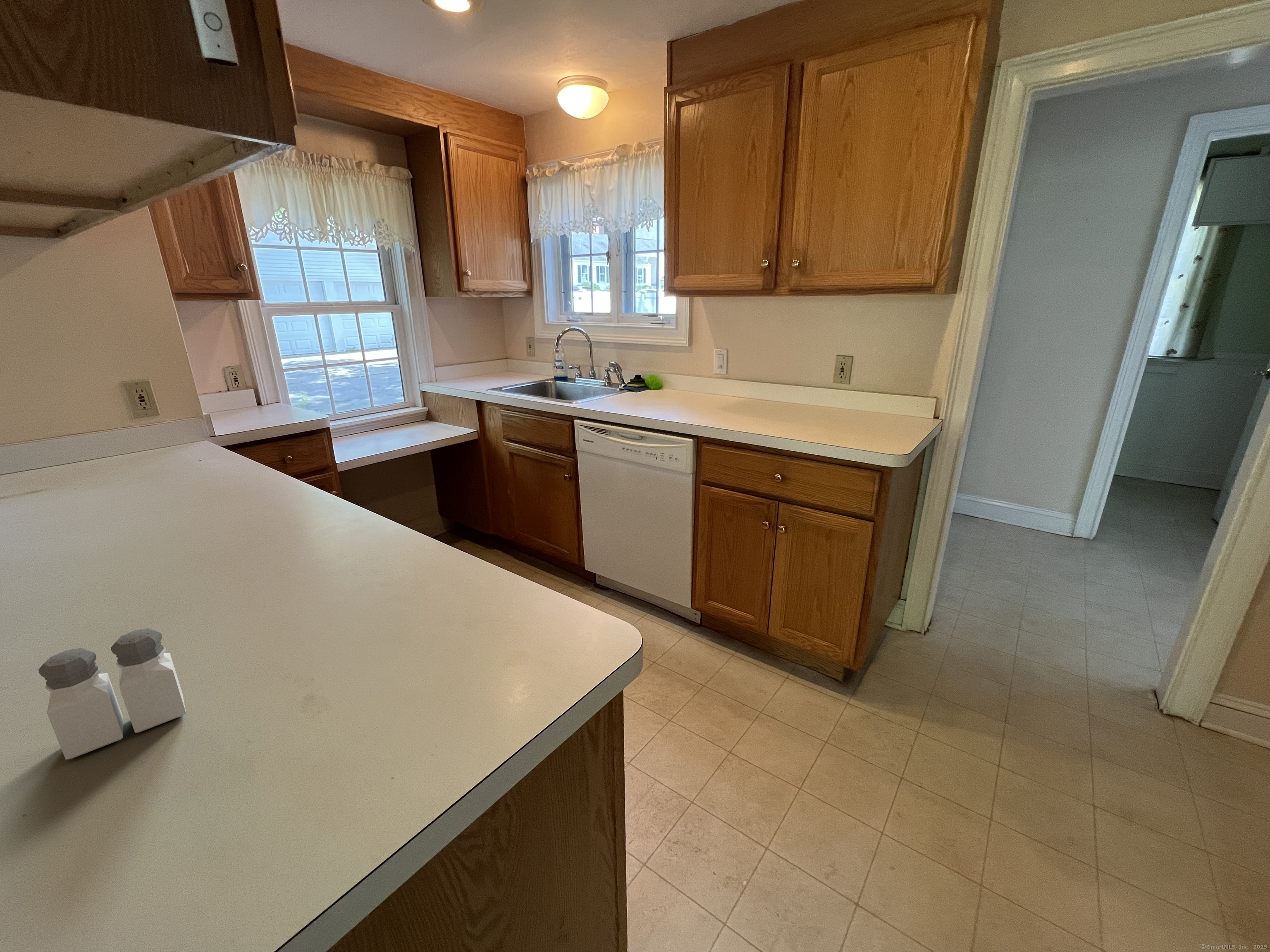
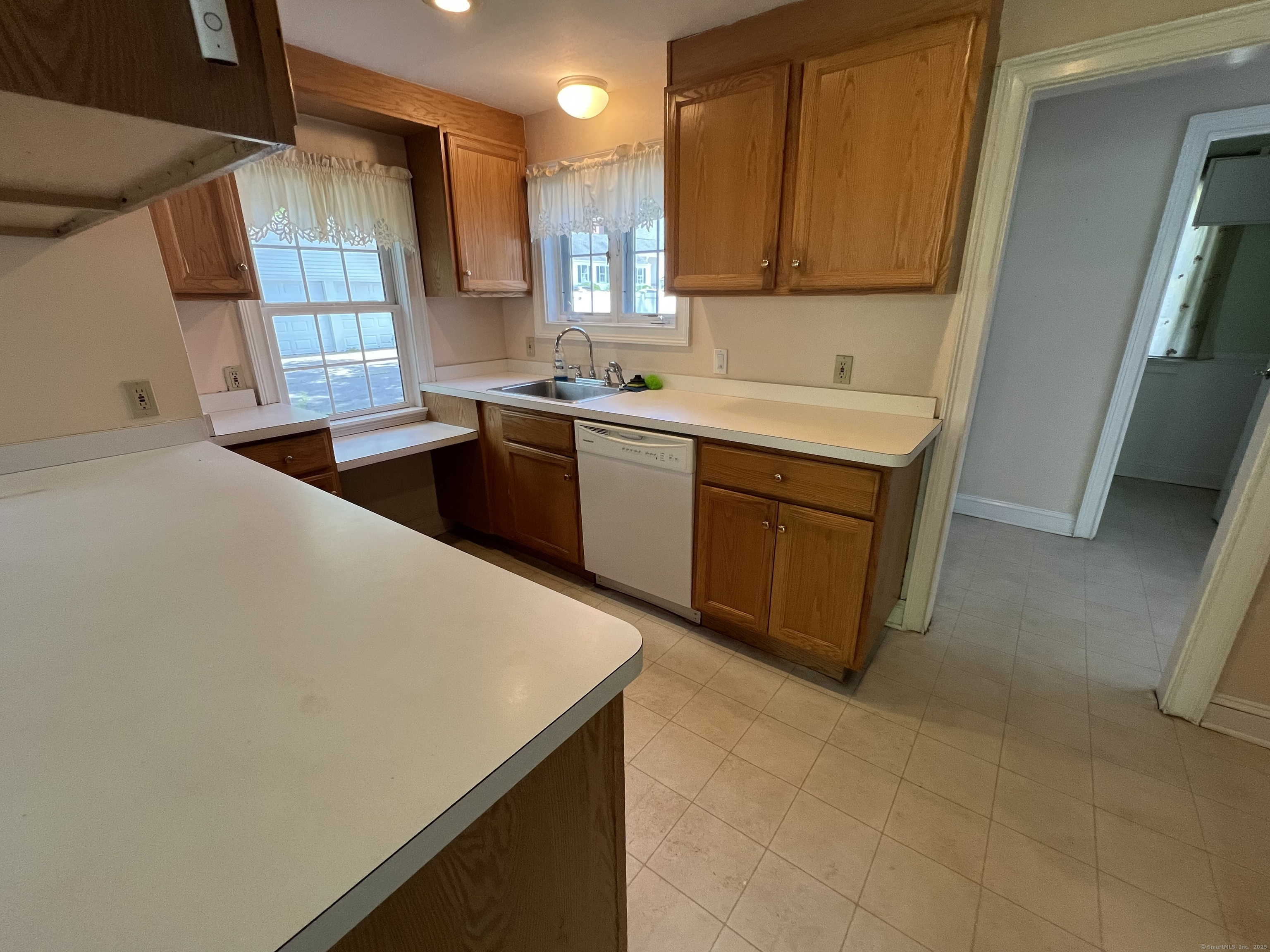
- salt and pepper shaker (112, 688)
